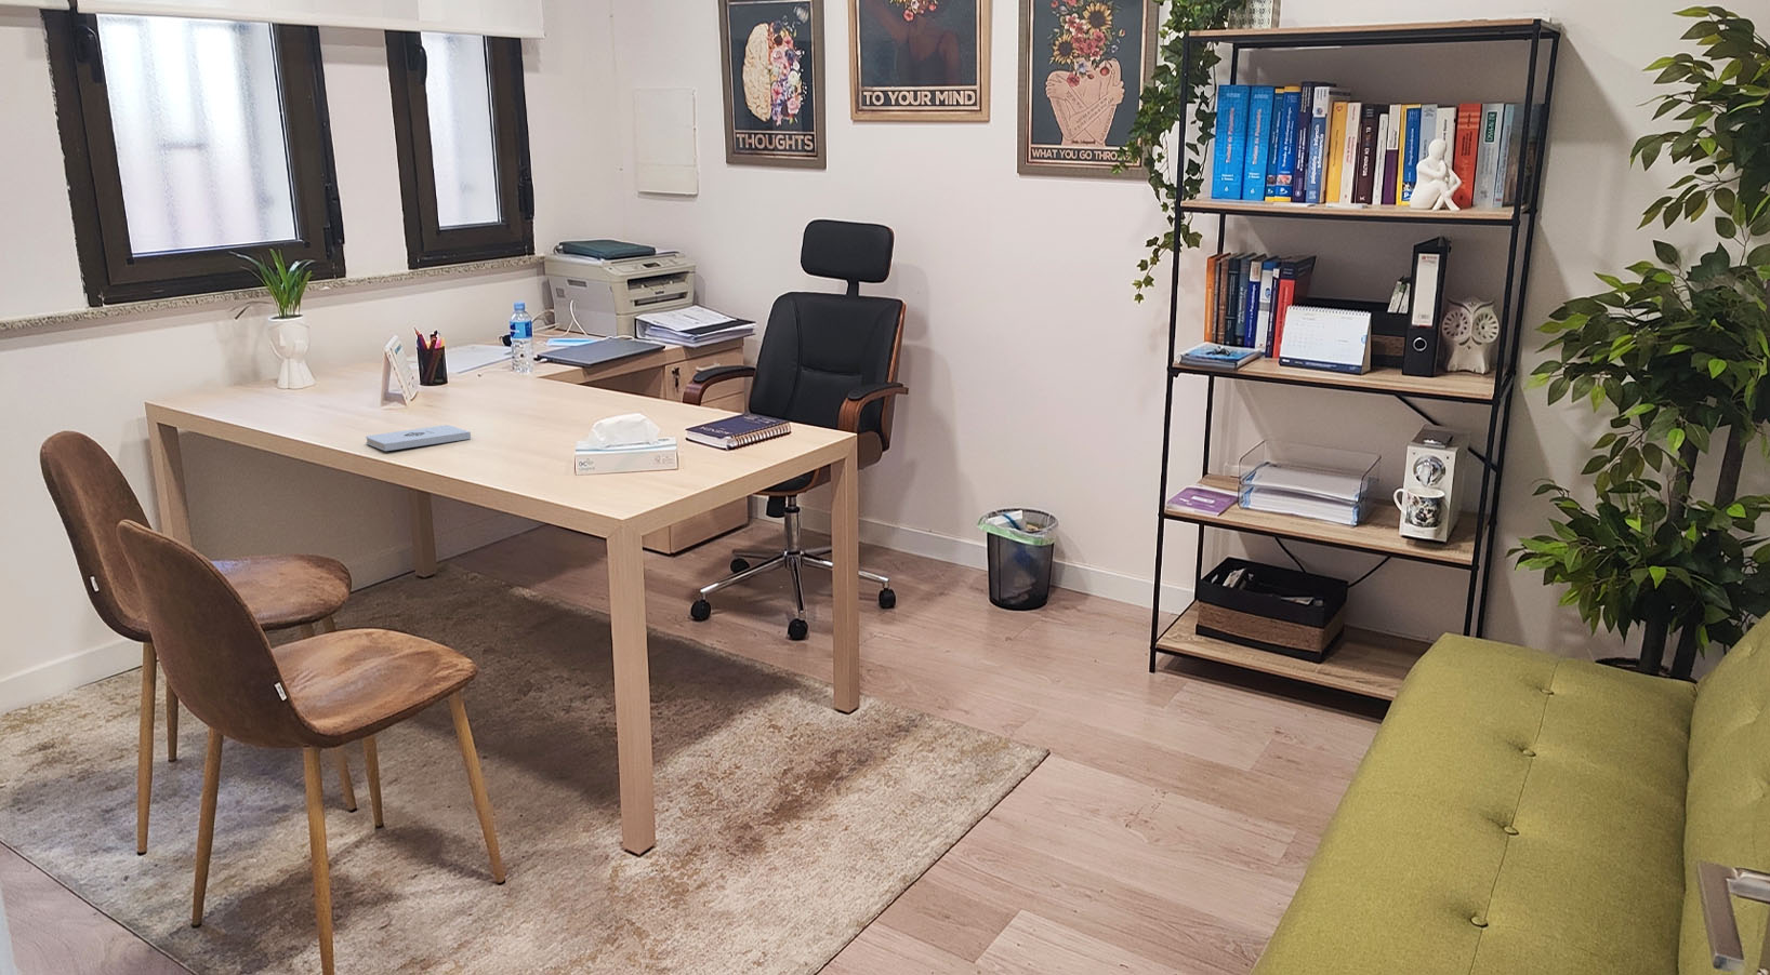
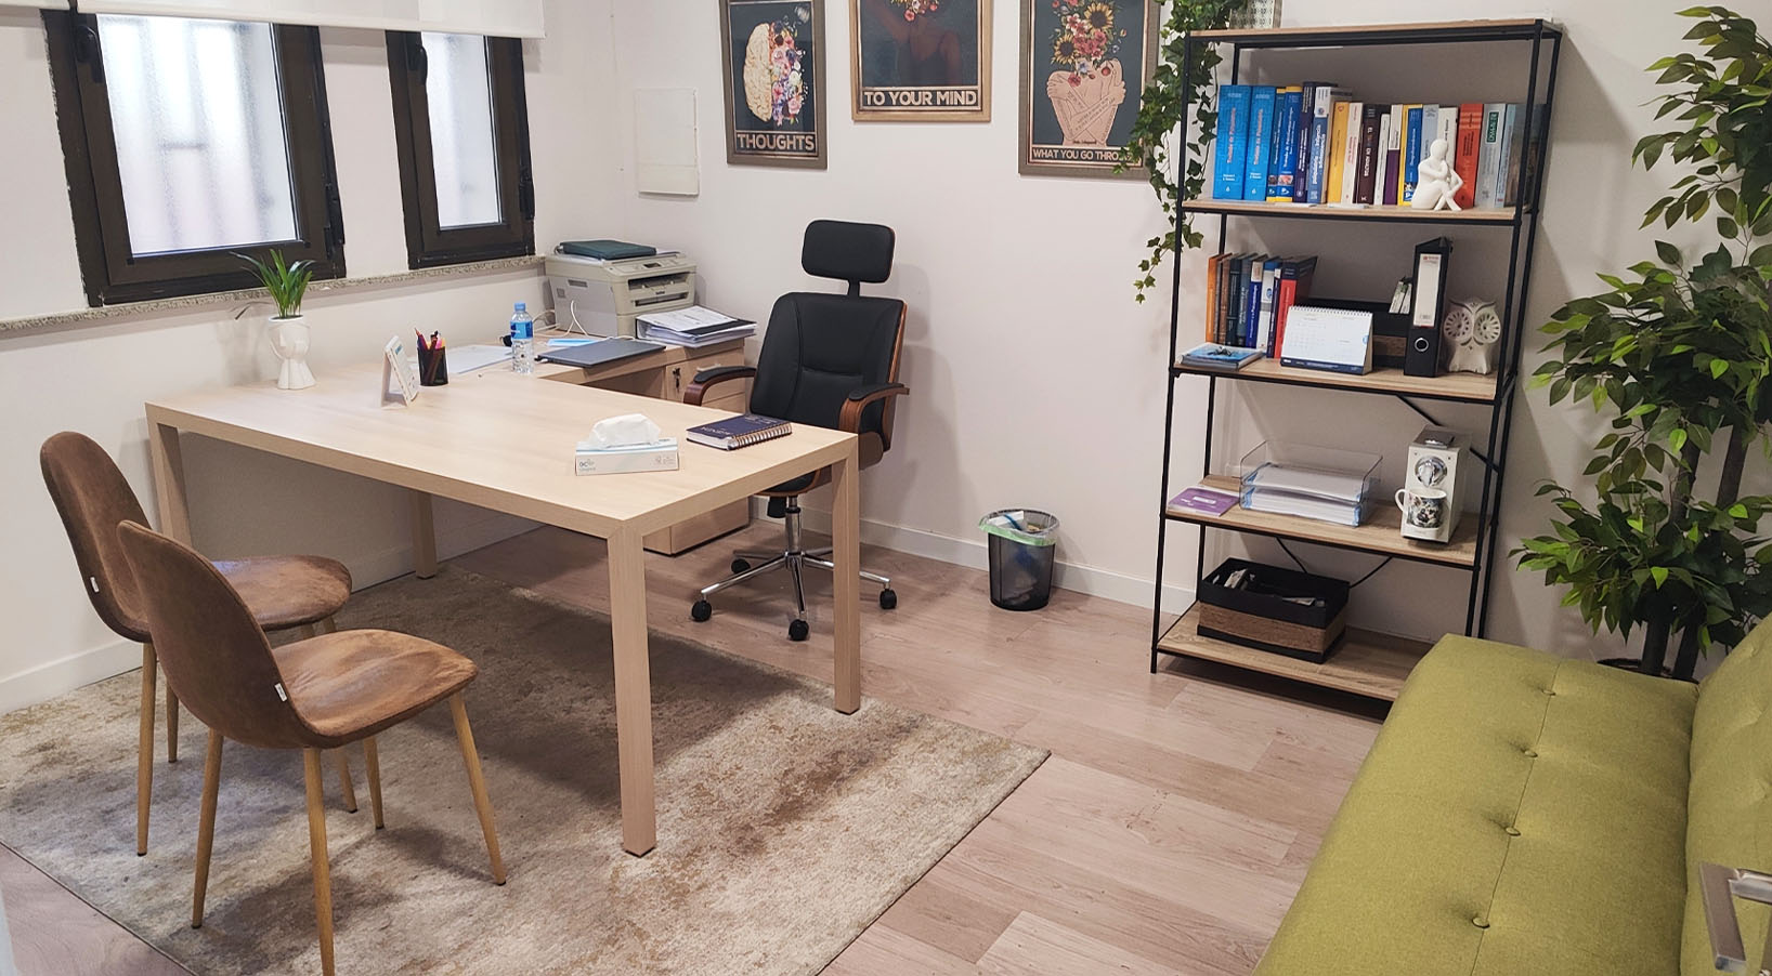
- notepad (418, 437)
